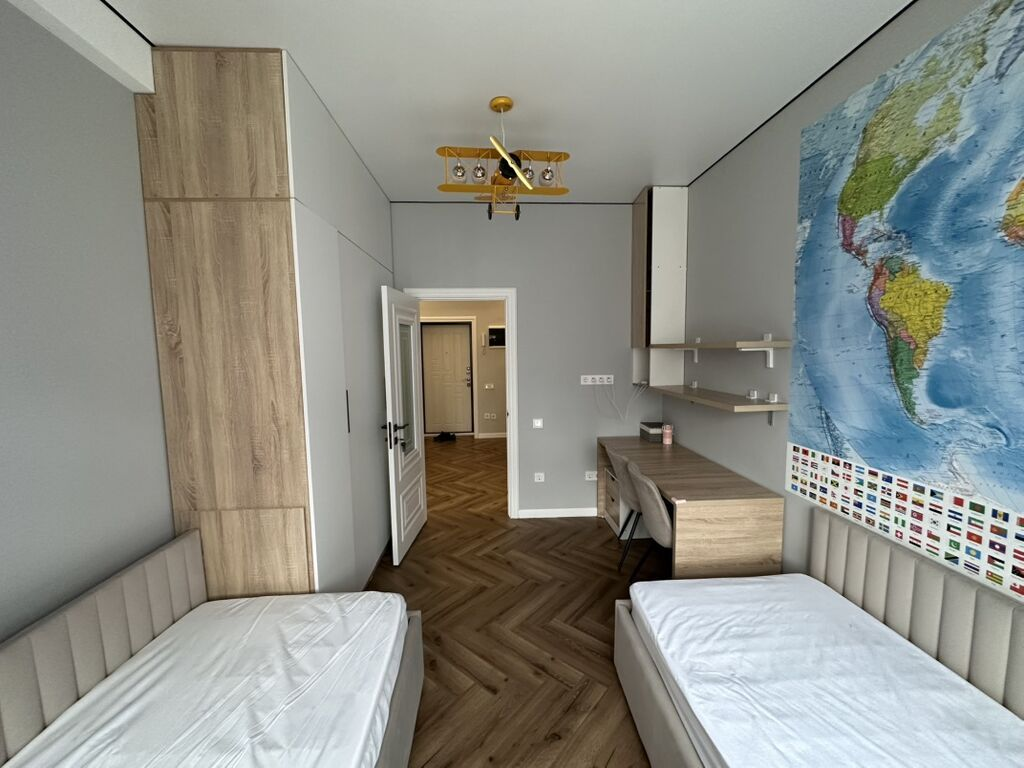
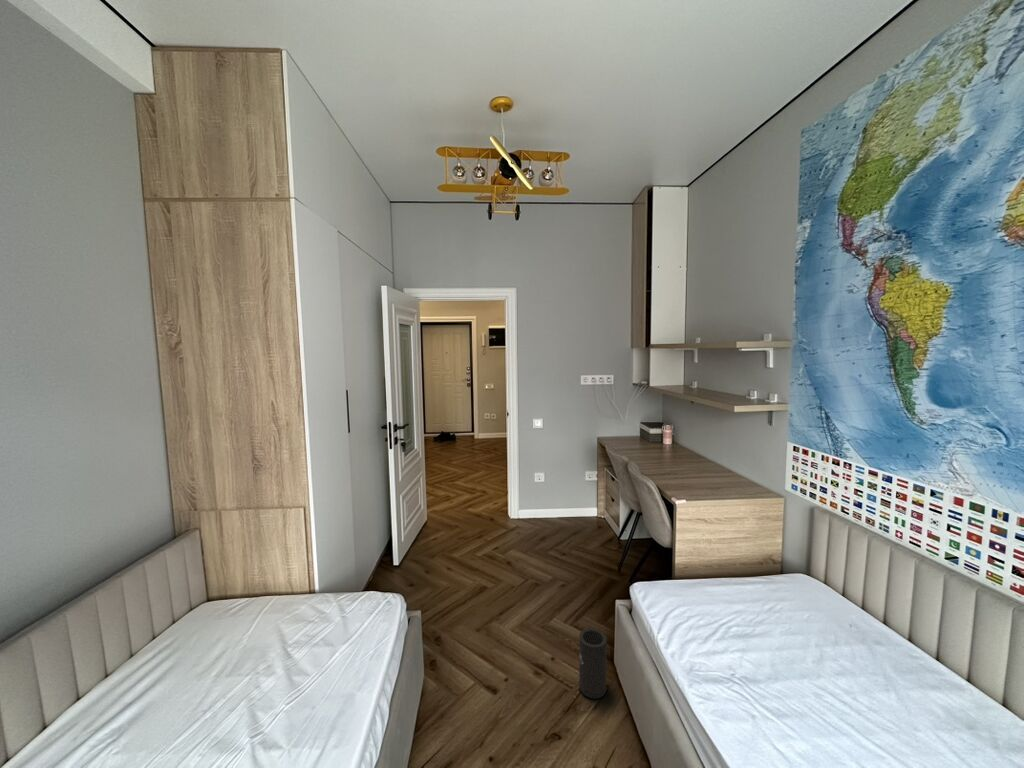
+ speaker (592, 662)
